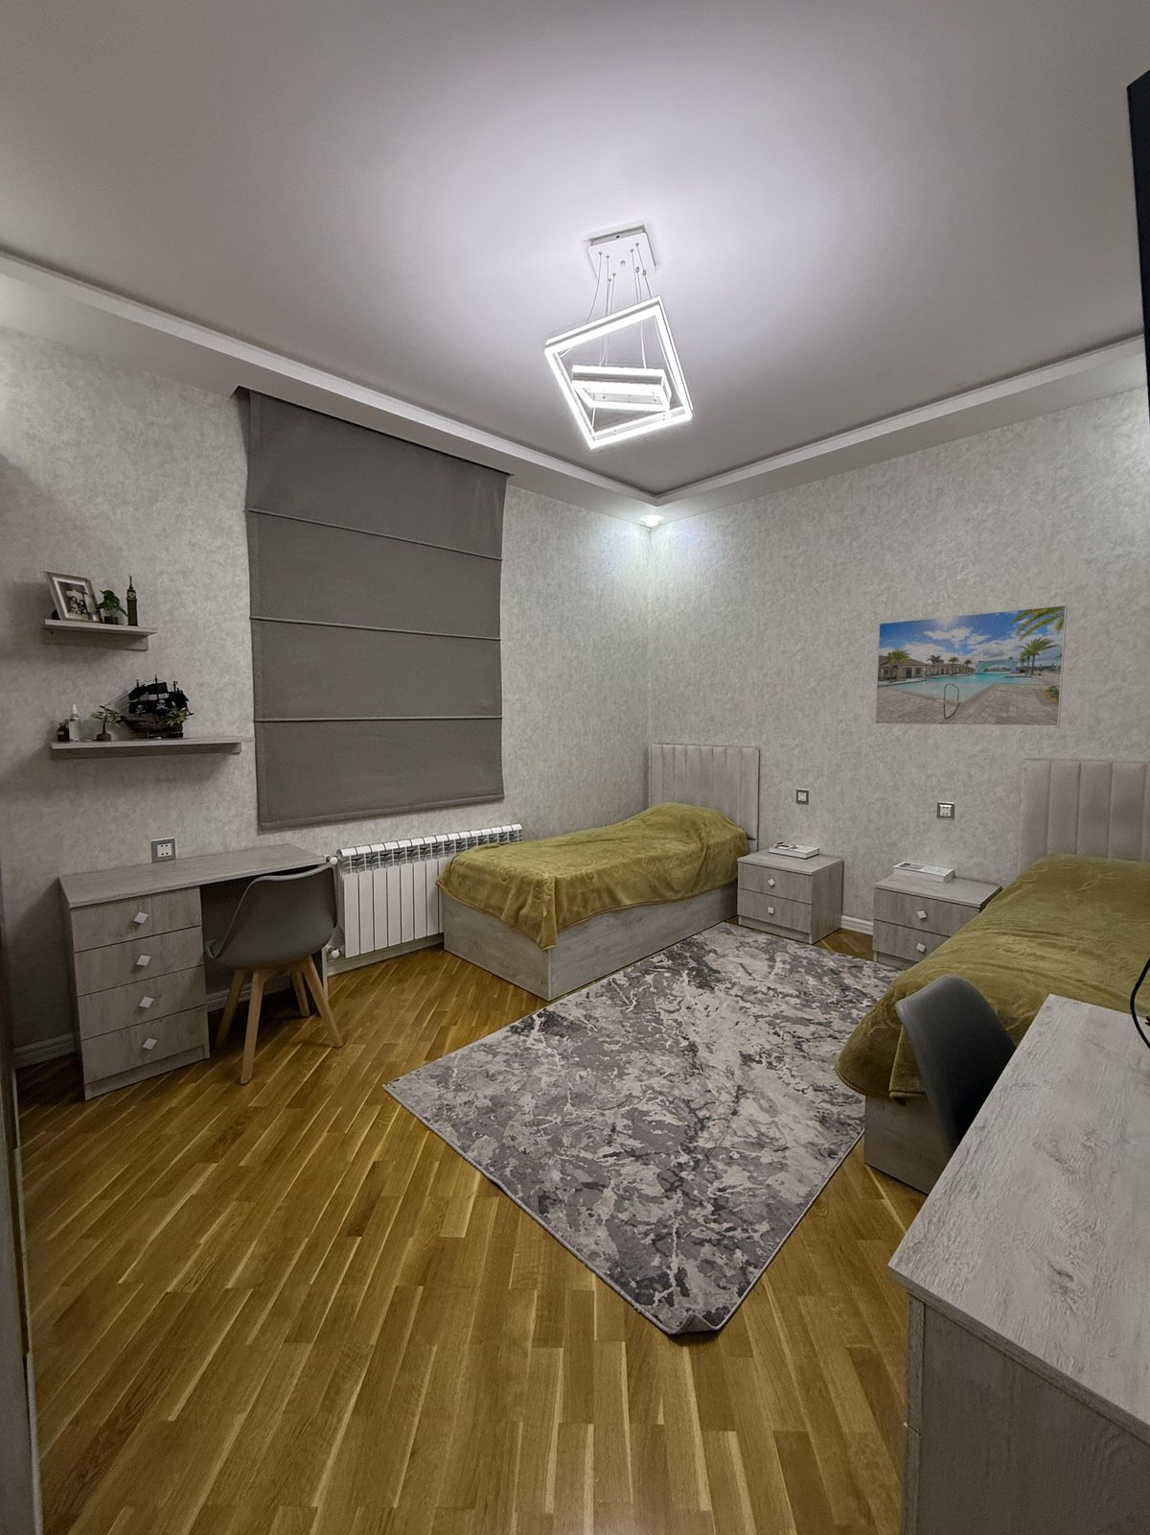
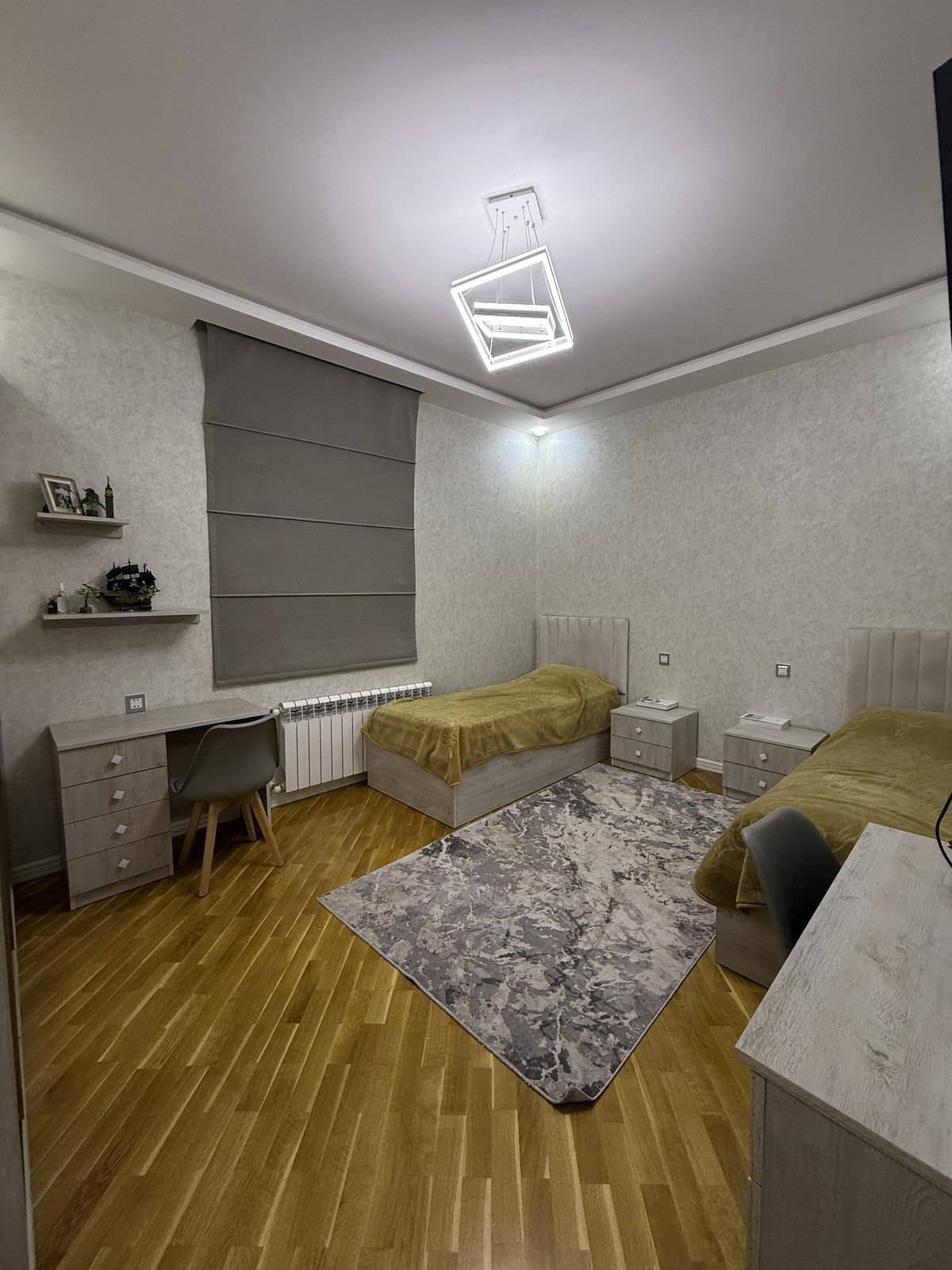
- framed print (962, 670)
